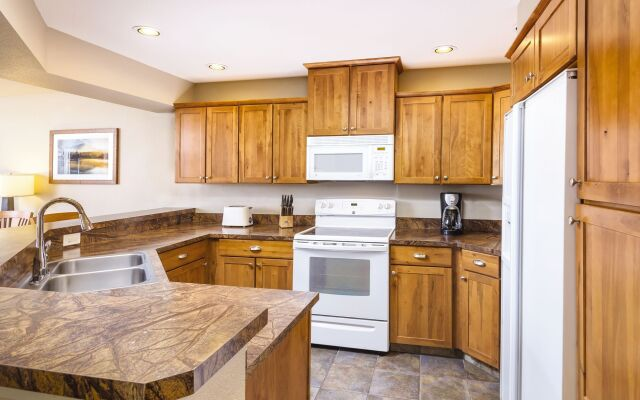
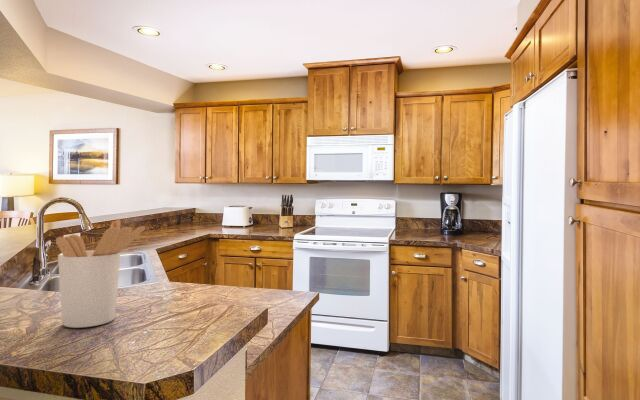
+ utensil holder (101, 271)
